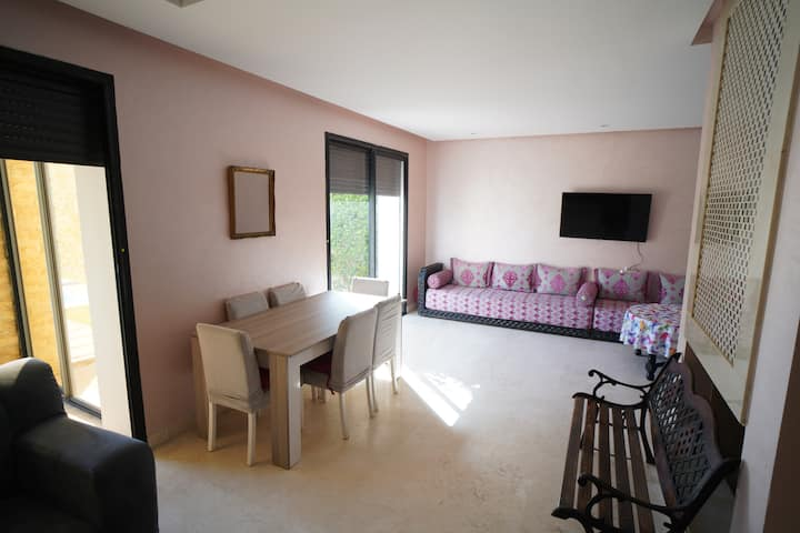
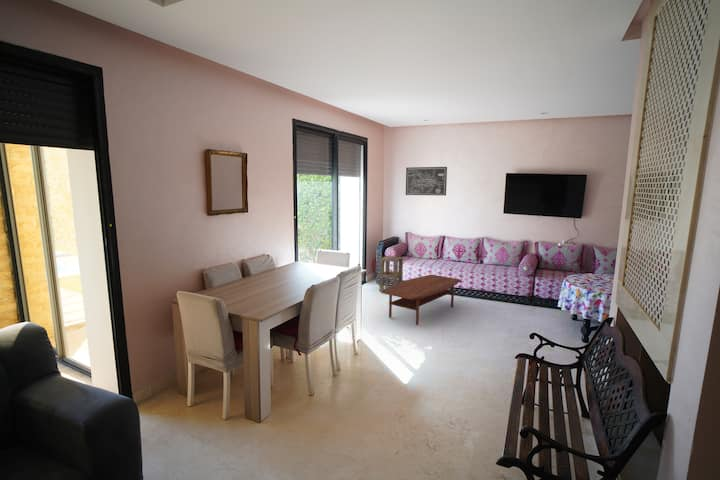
+ side table (391, 274)
+ wall art (425, 181)
+ coffee table (422, 298)
